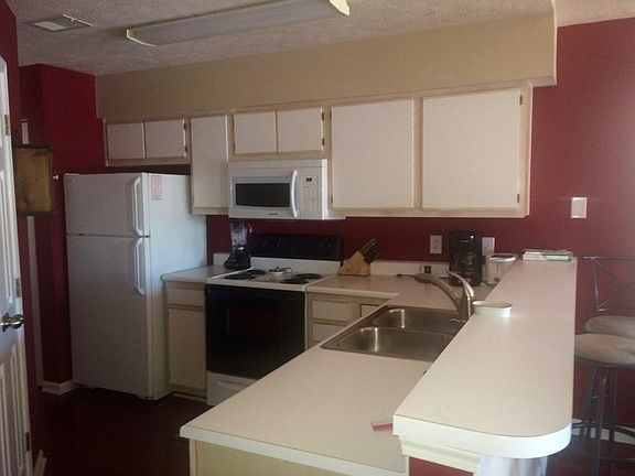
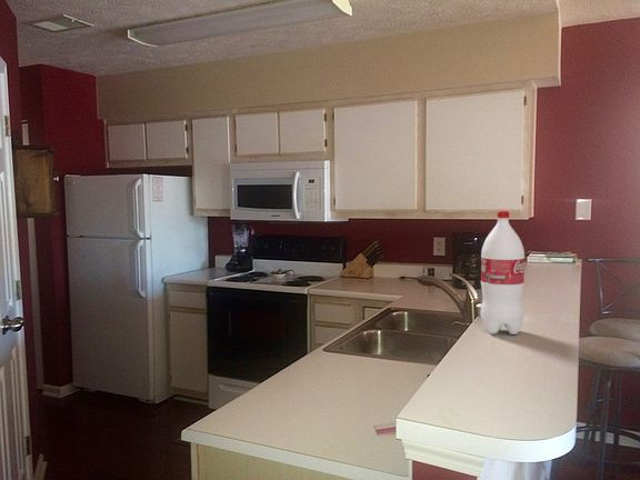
+ bottle (502, 271)
